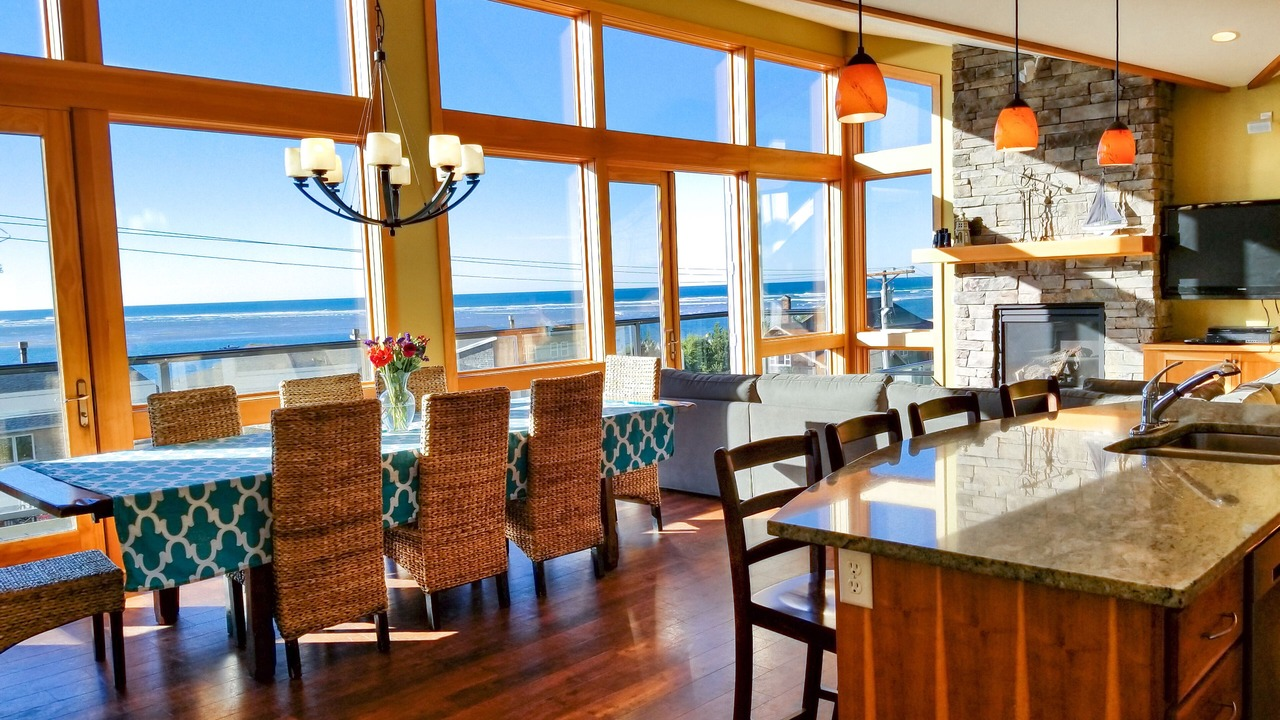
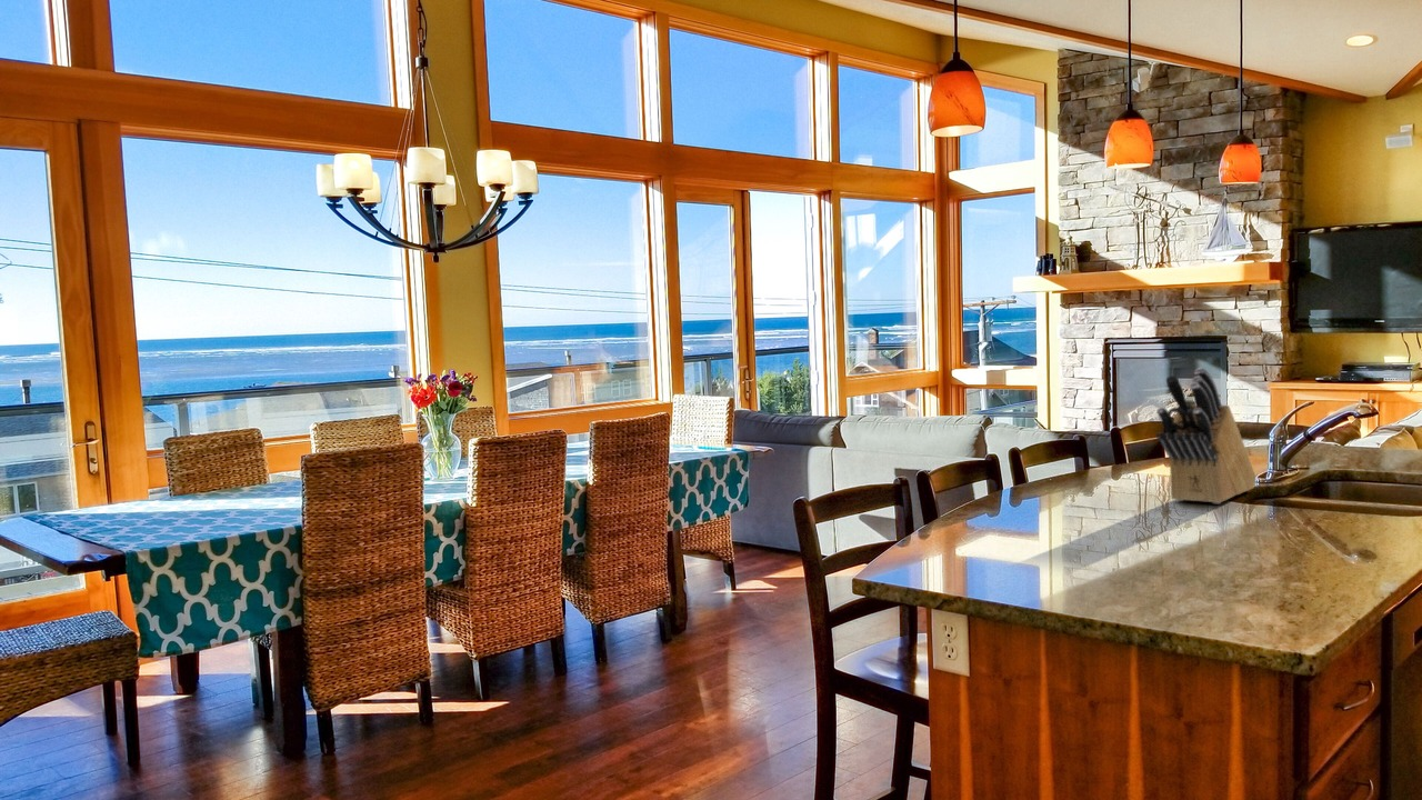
+ knife block (1206, 431)
